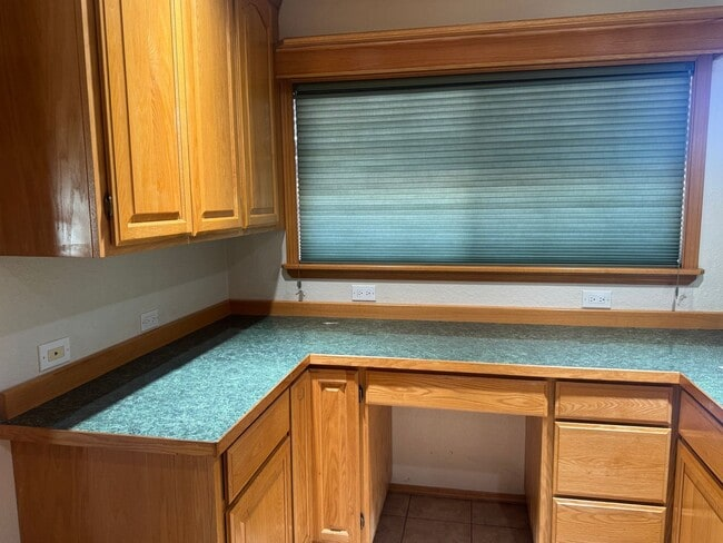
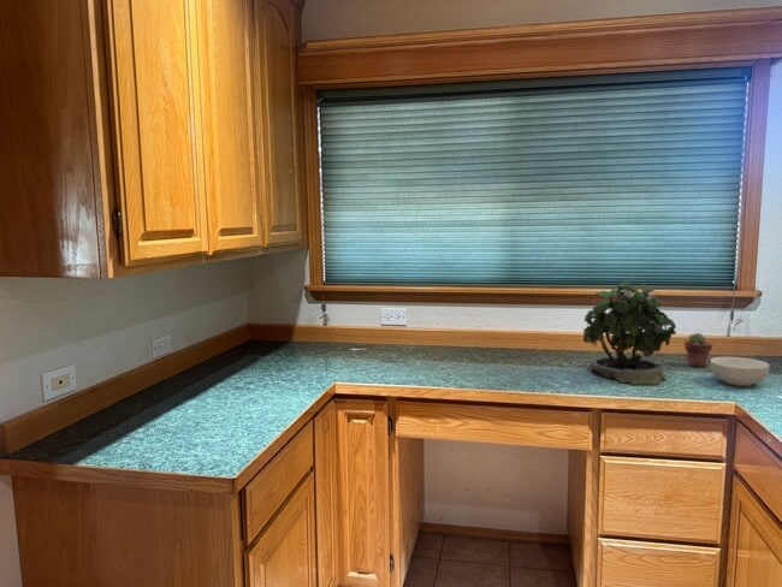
+ potted succulent (698, 349)
+ potted plant (627, 325)
+ cereal bowl (737, 372)
